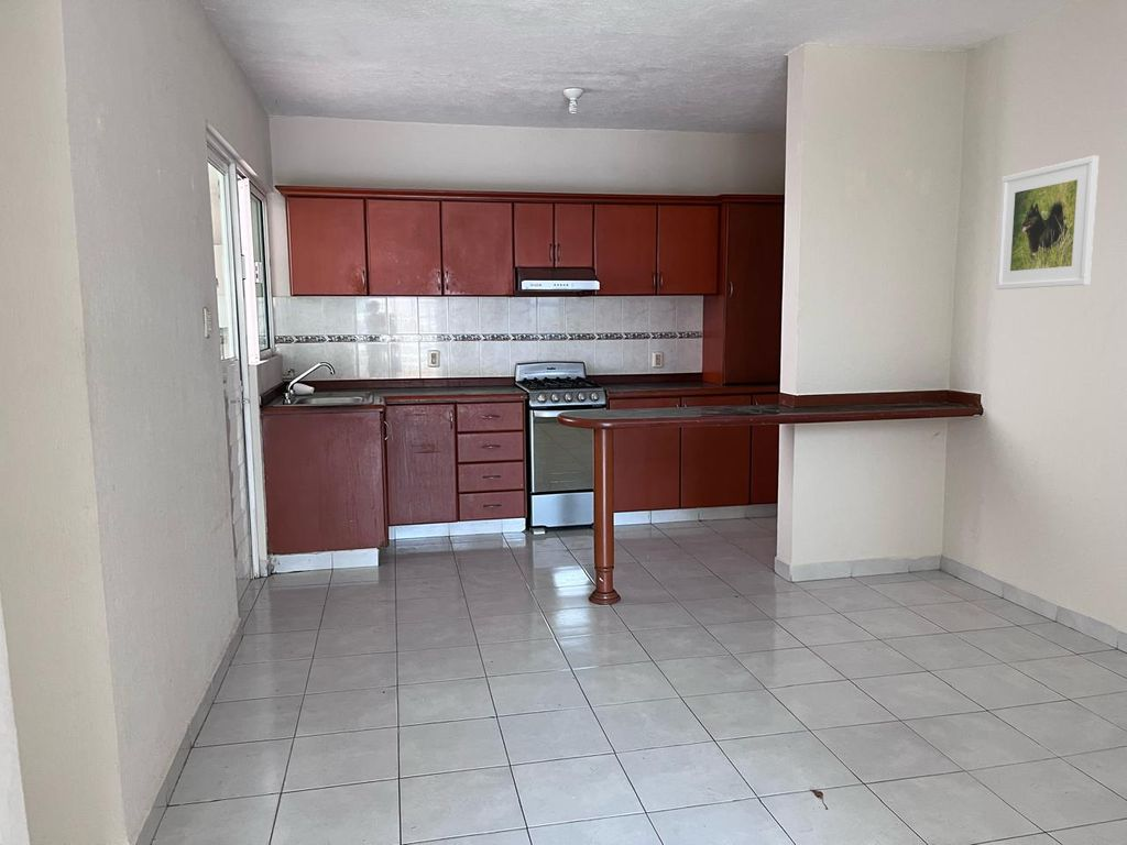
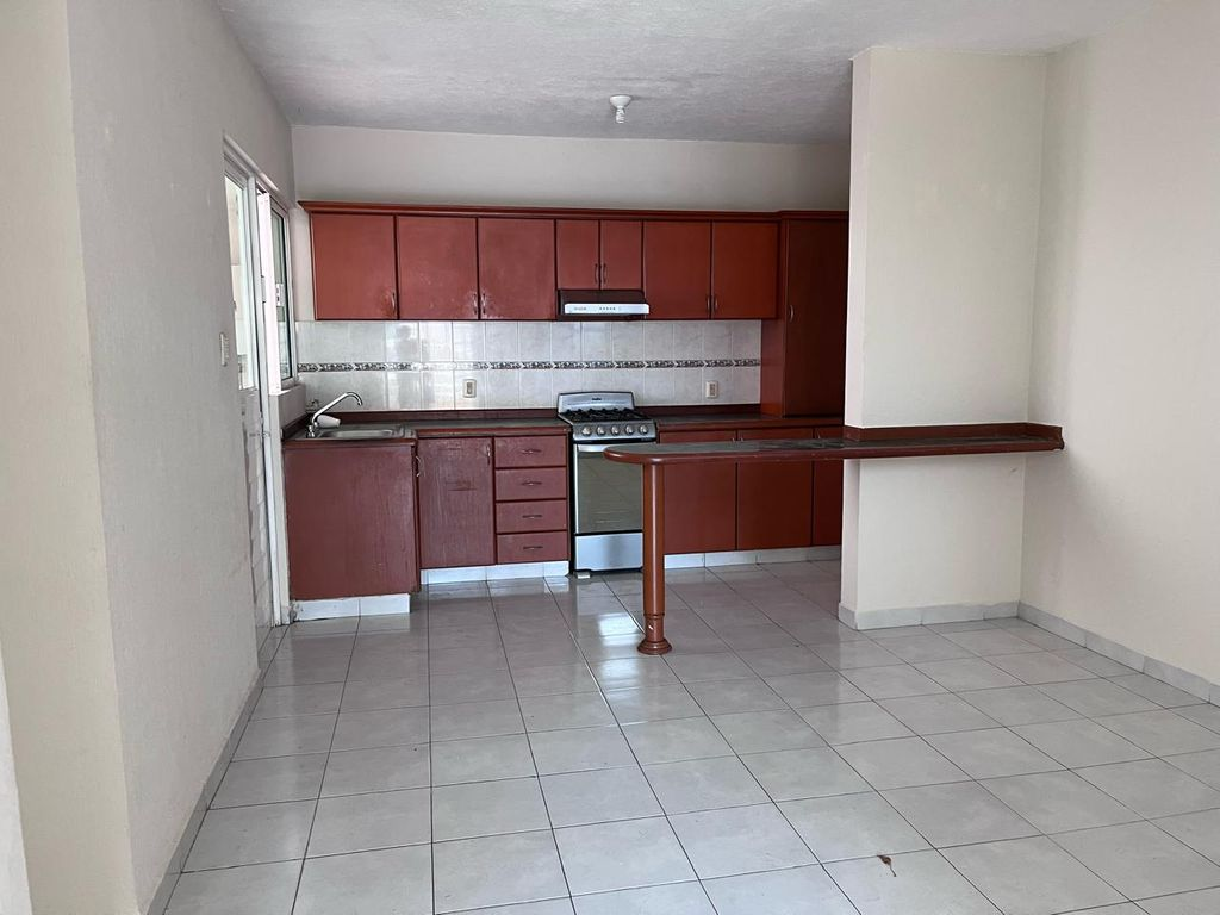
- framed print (1043, 227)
